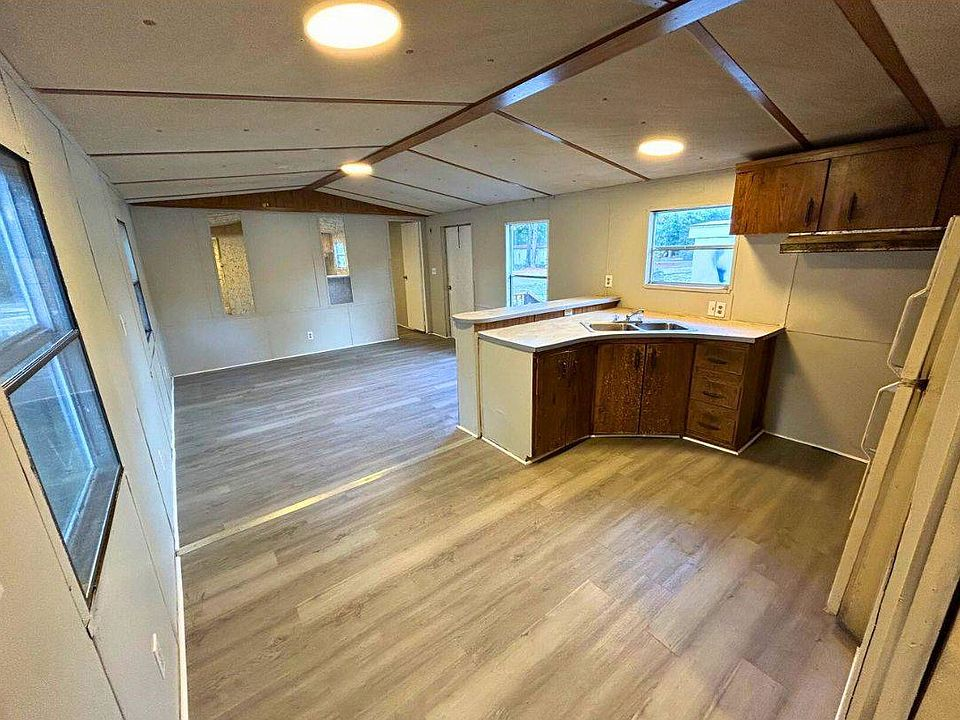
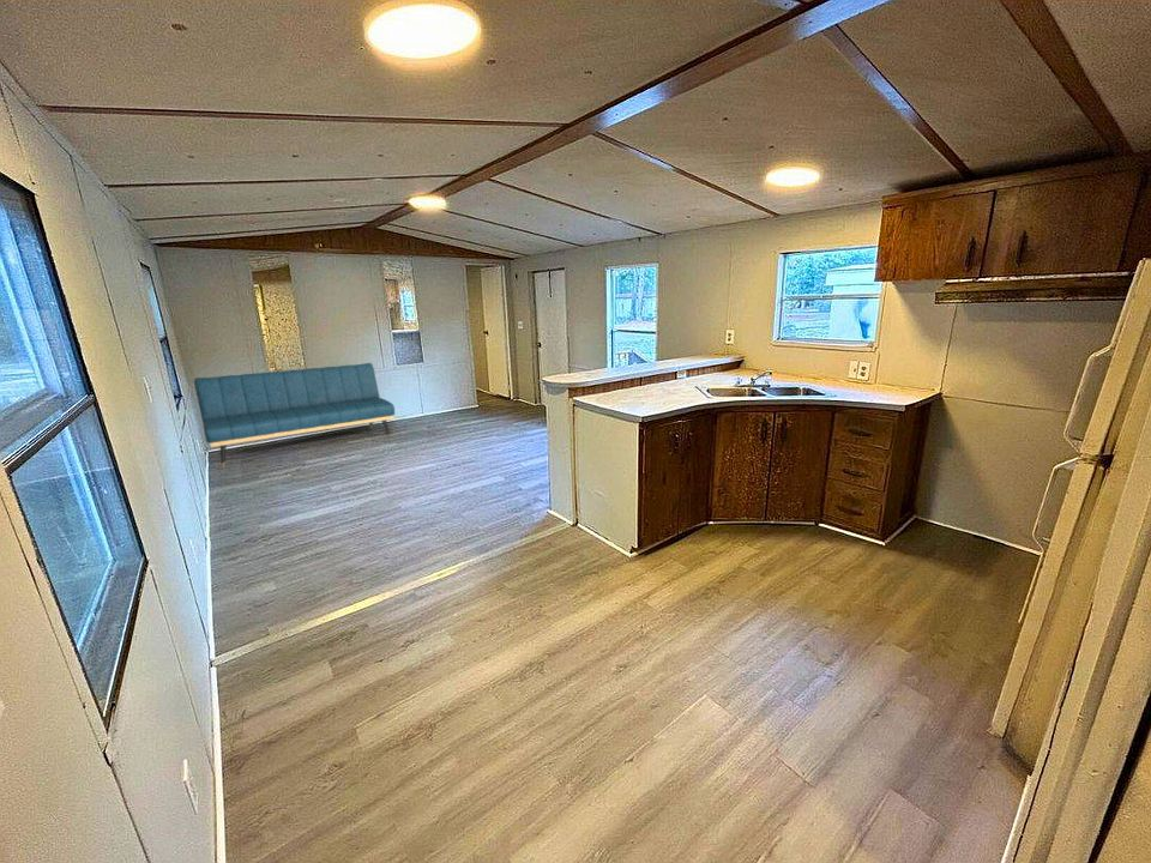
+ sofa (301, 409)
